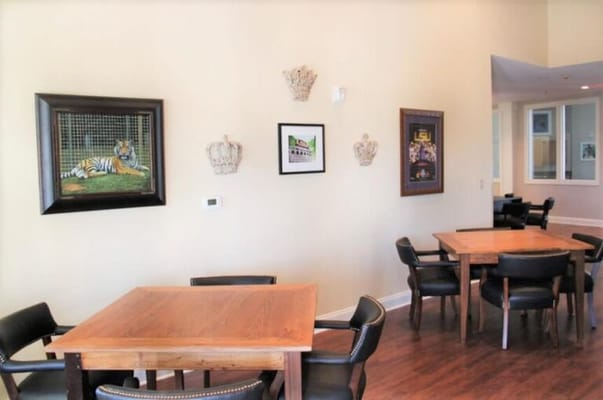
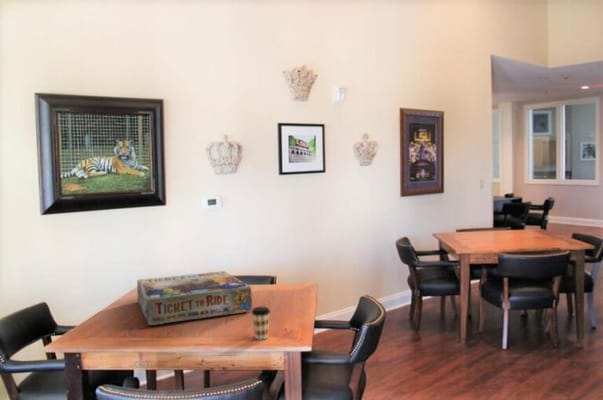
+ coffee cup (261, 323)
+ board game (192, 294)
